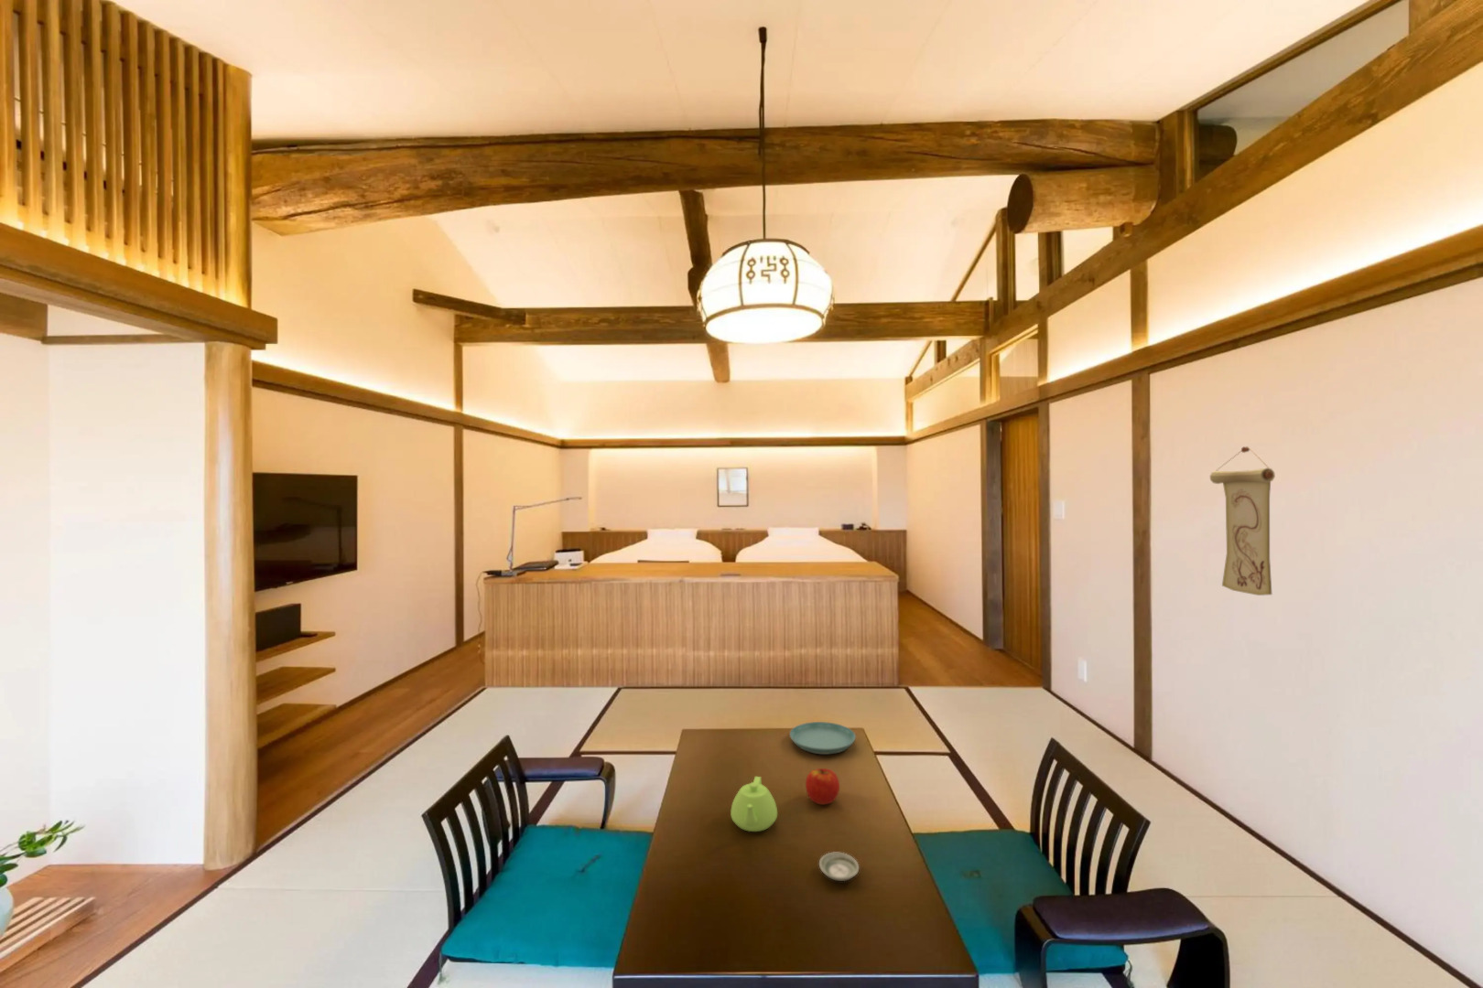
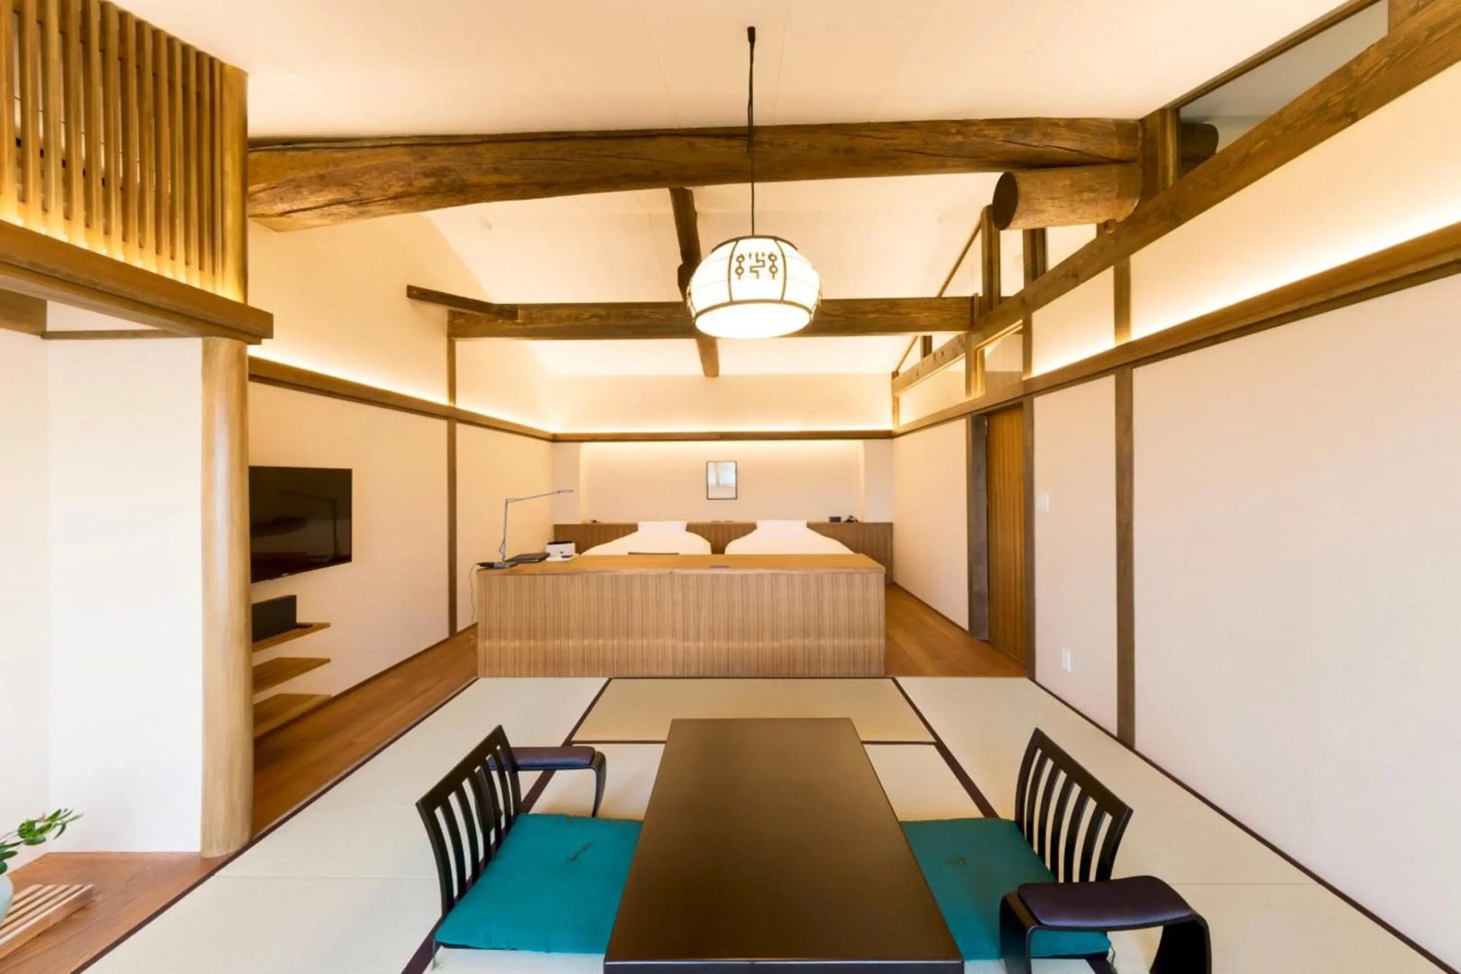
- teapot (754, 804)
- apple (822, 783)
- saucer (839, 869)
- saucer (822, 739)
- wall scroll (1241, 519)
